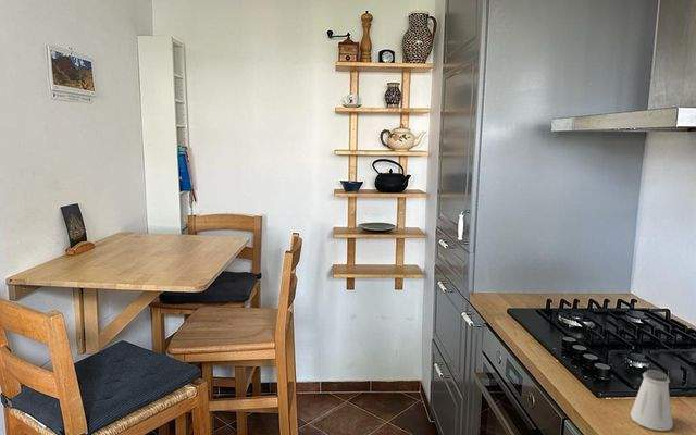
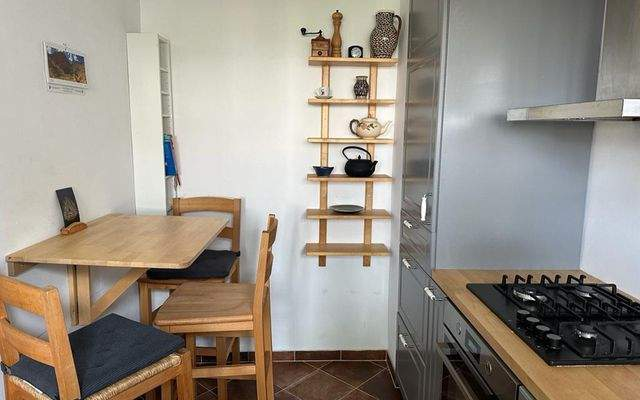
- saltshaker (654, 397)
